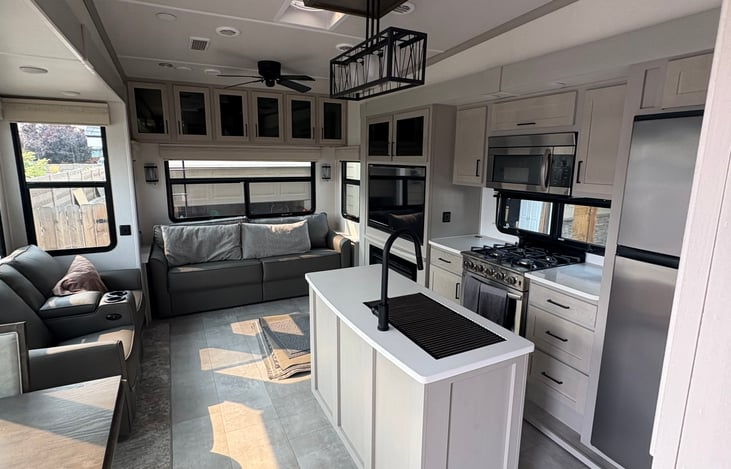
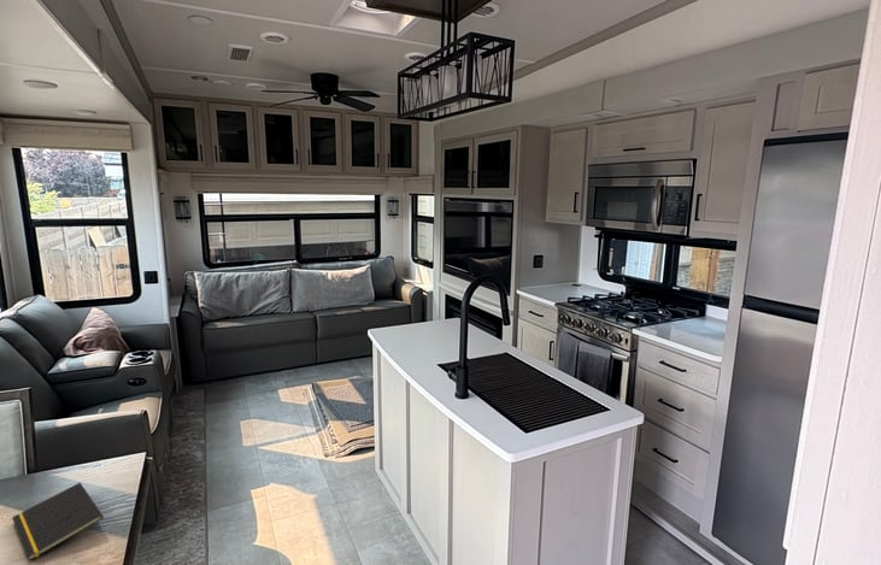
+ notepad (57, 517)
